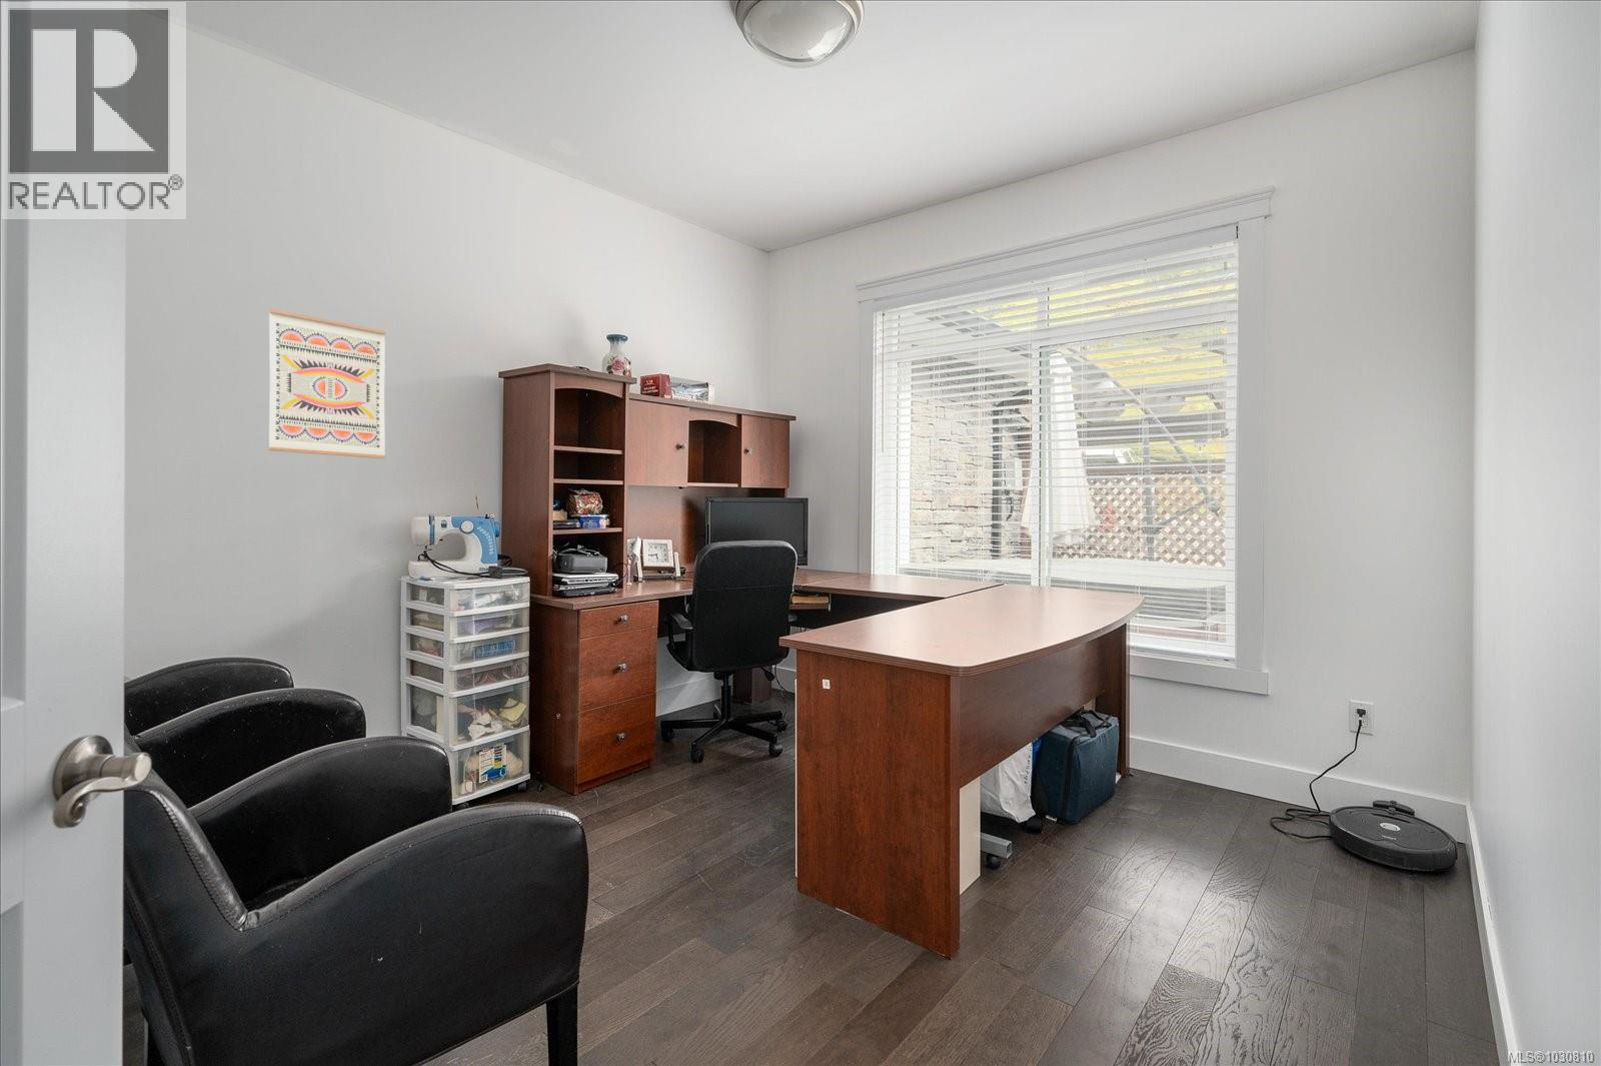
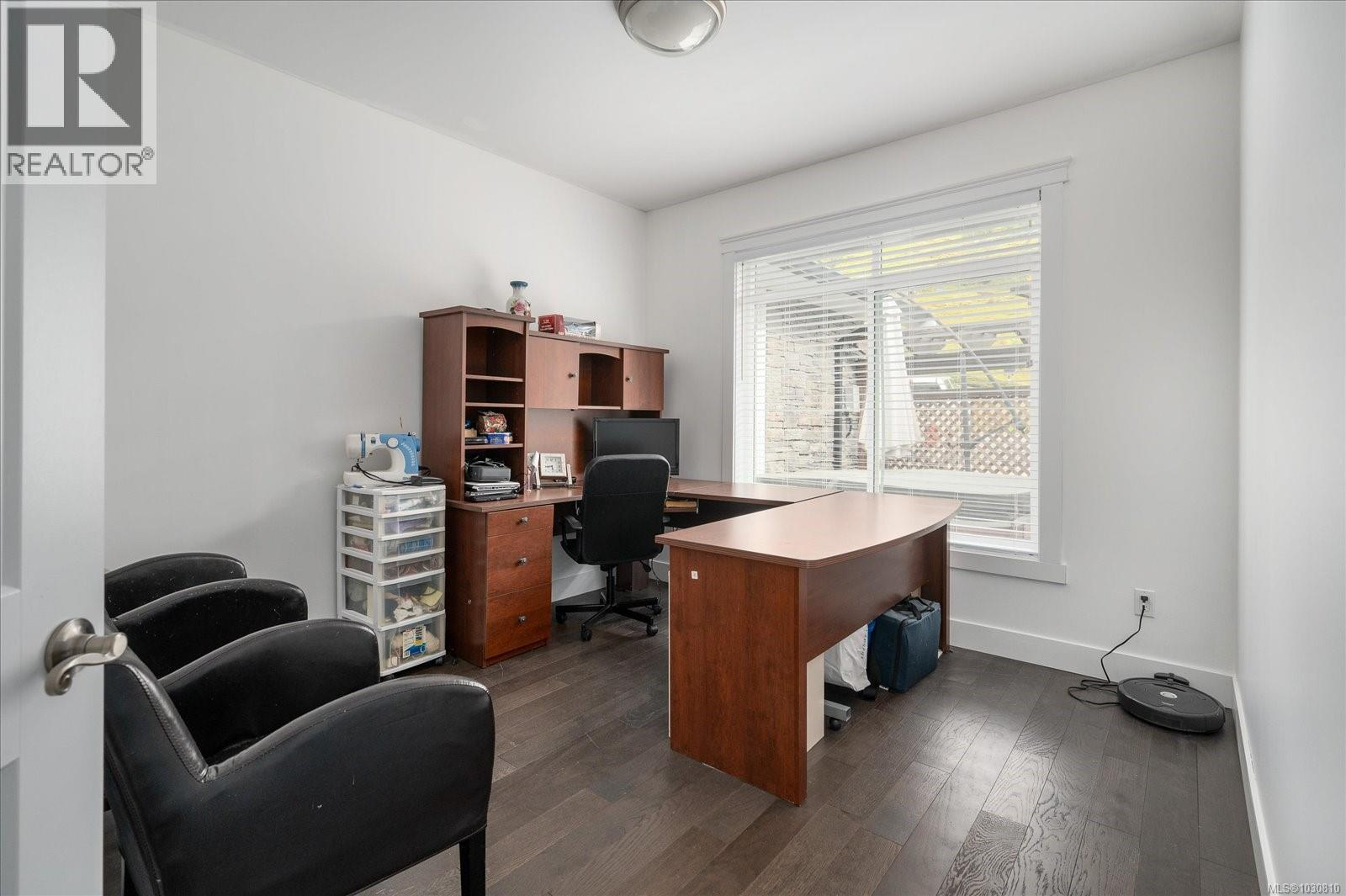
- wall art (329, 388)
